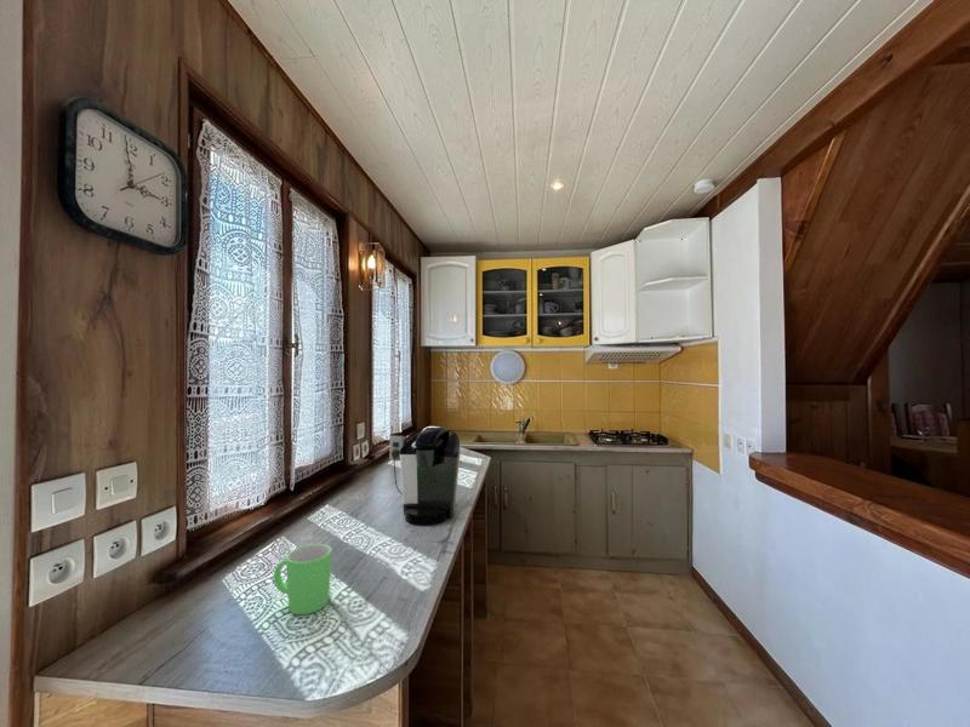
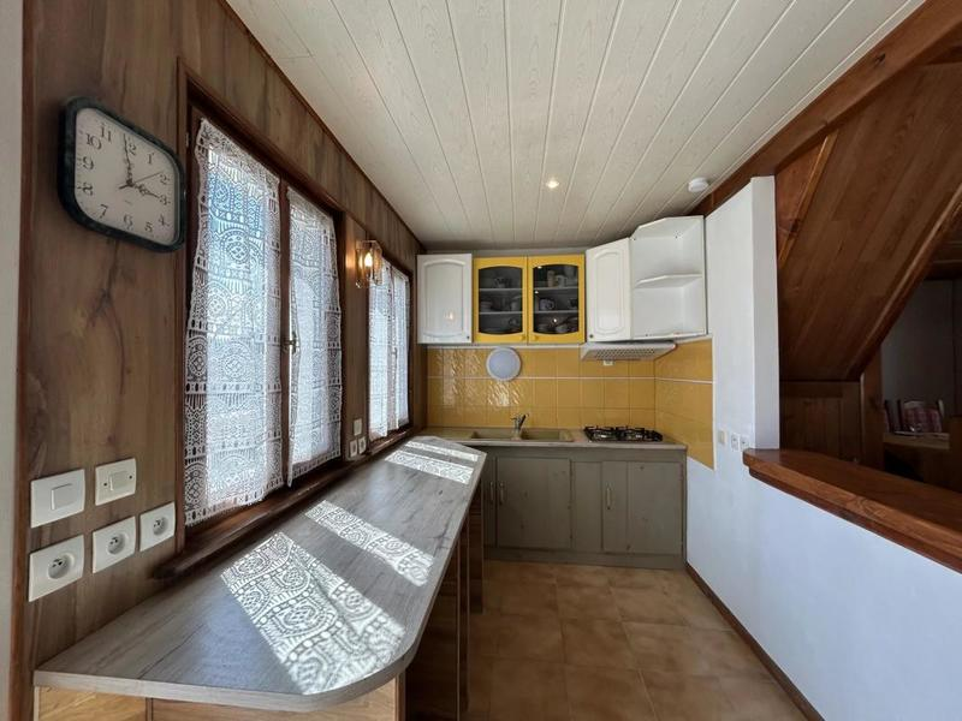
- mug (301, 577)
- coffee maker (416, 469)
